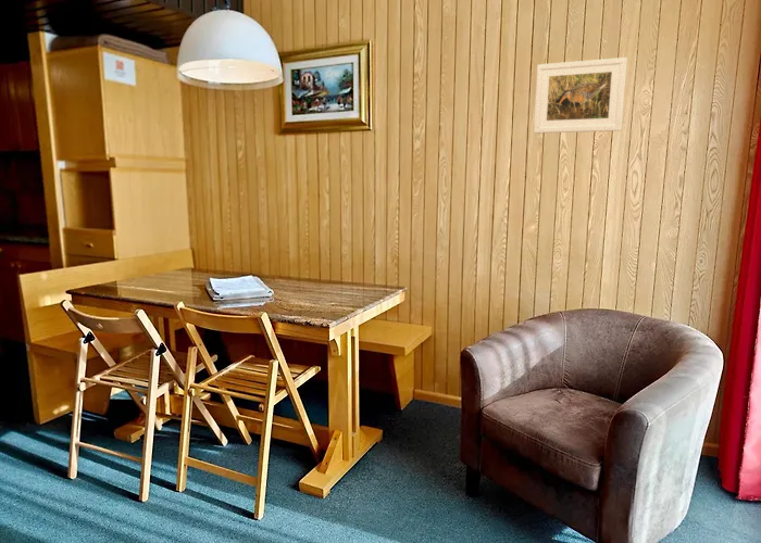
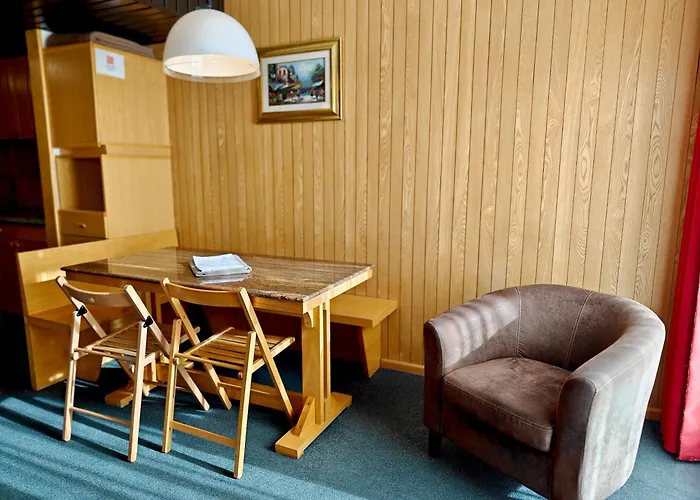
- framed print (578, 97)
